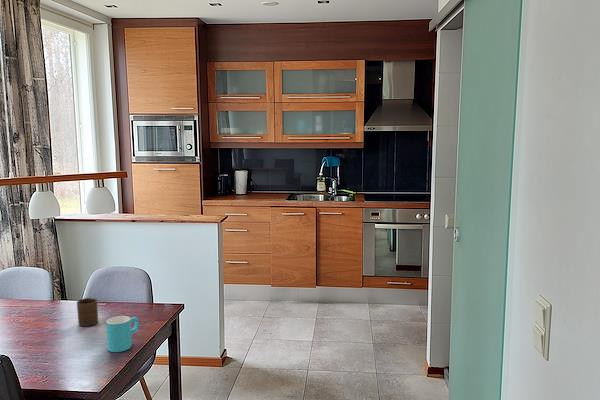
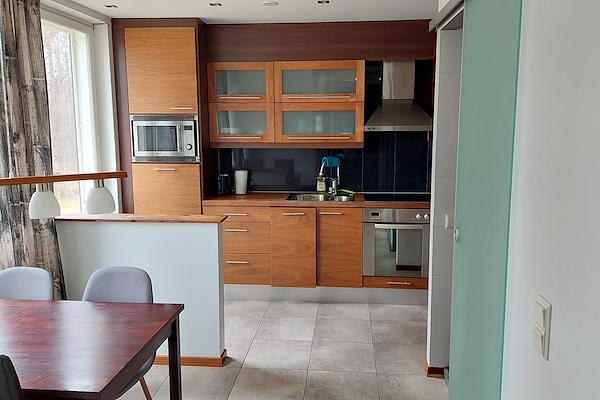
- cup (87, 311)
- cup (123, 332)
